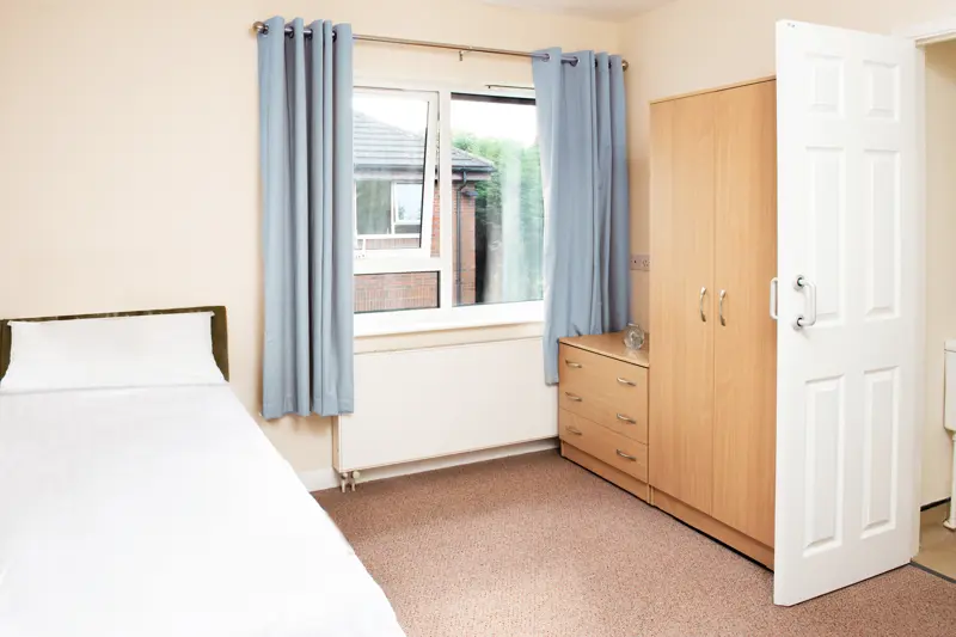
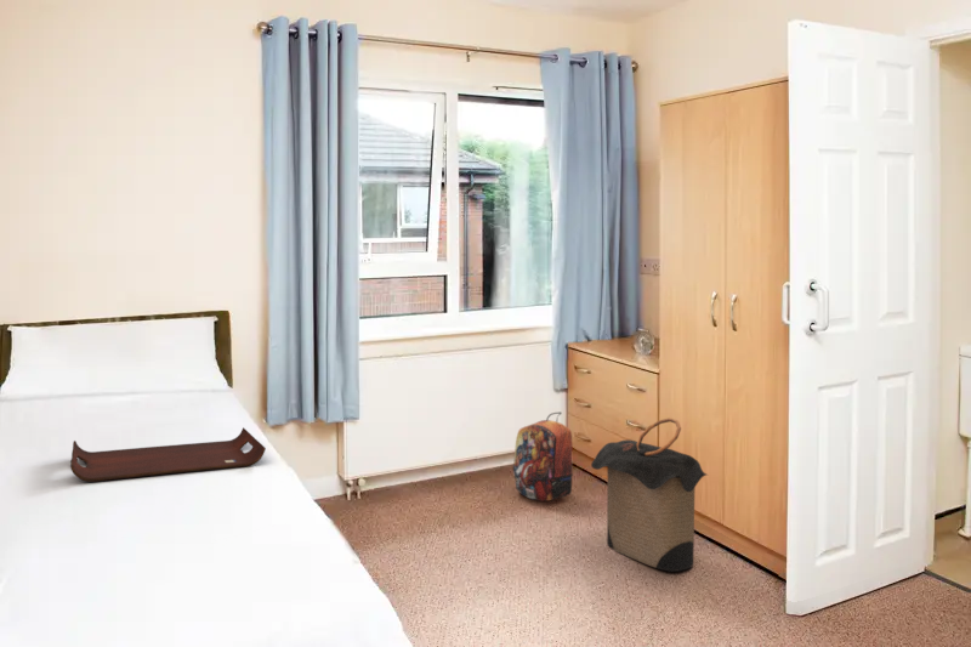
+ backpack (544, 455)
+ serving tray (167, 452)
+ laundry hamper (646, 486)
